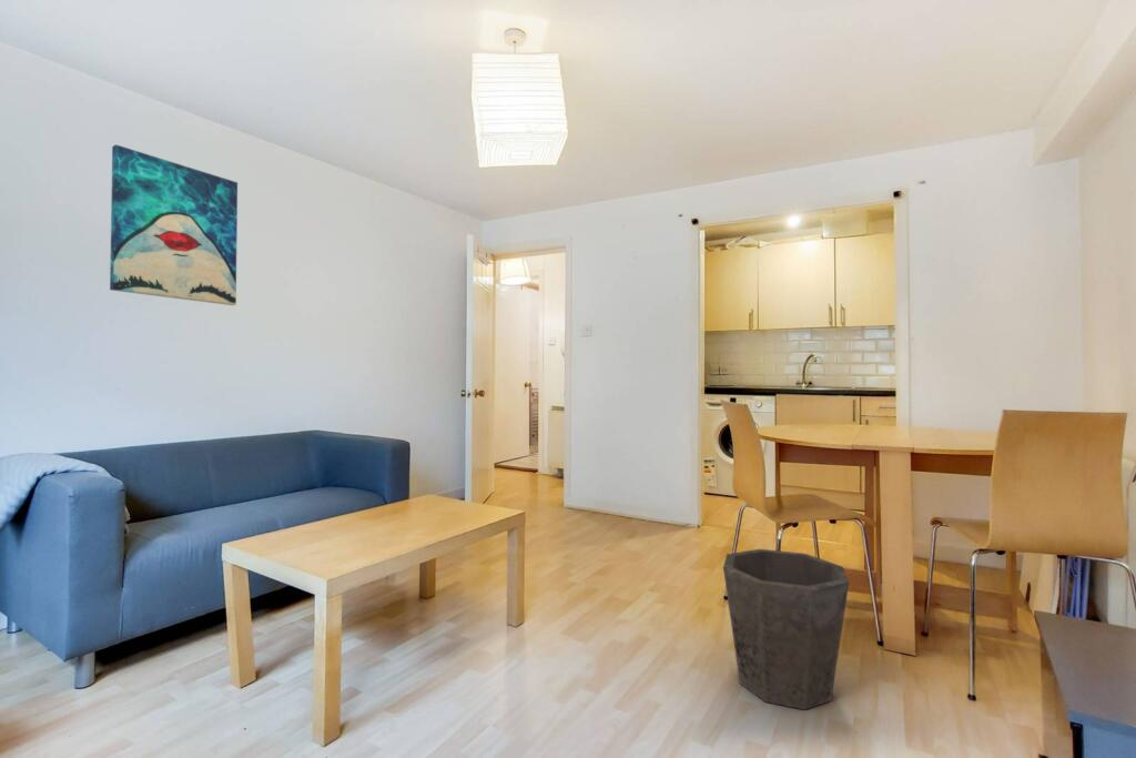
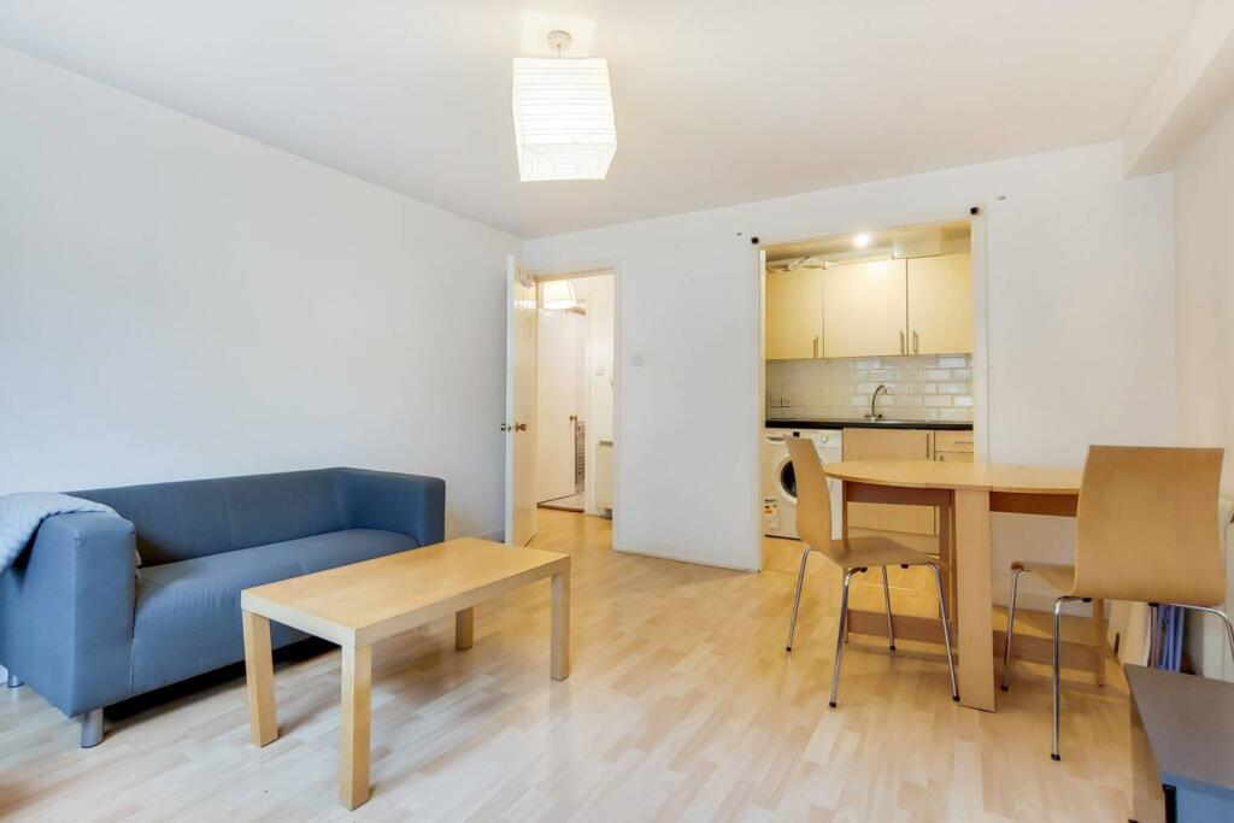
- waste bin (783, 625)
- wall art (179, 231)
